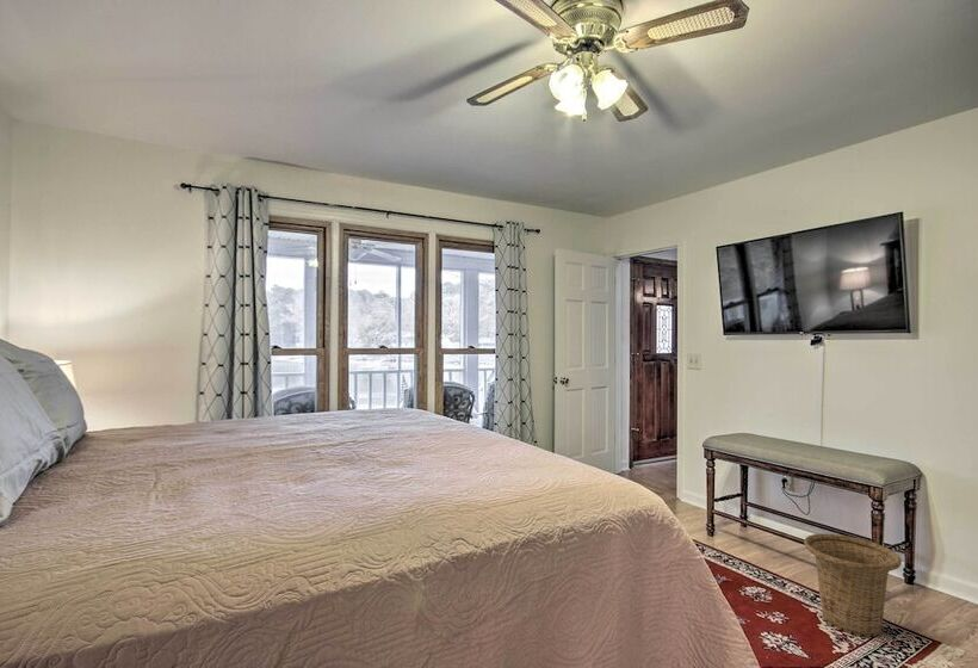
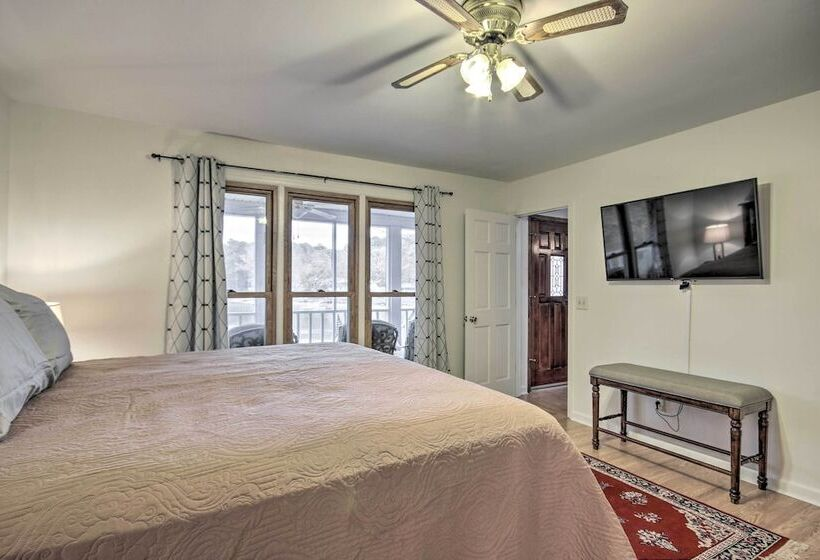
- basket (850, 584)
